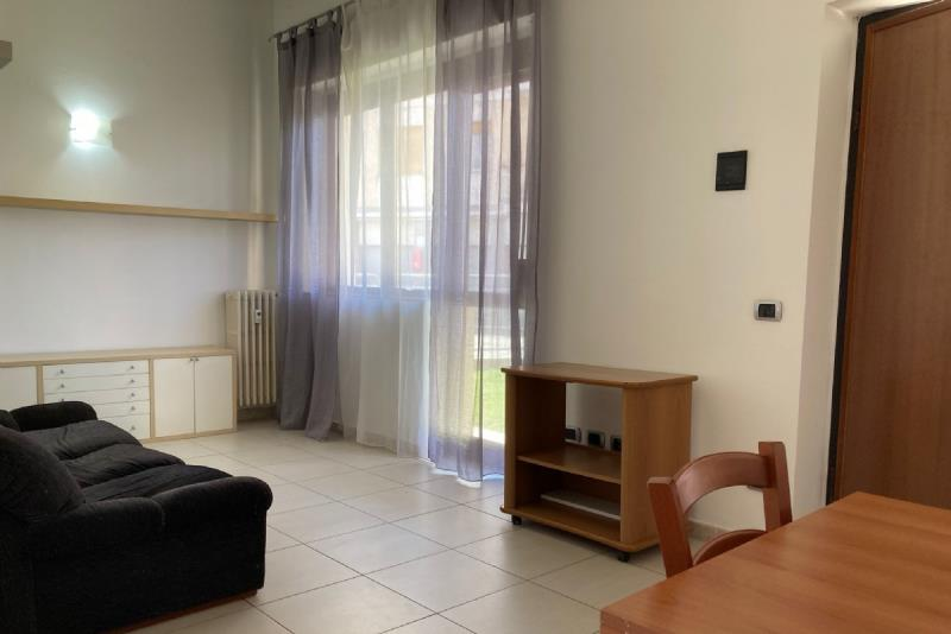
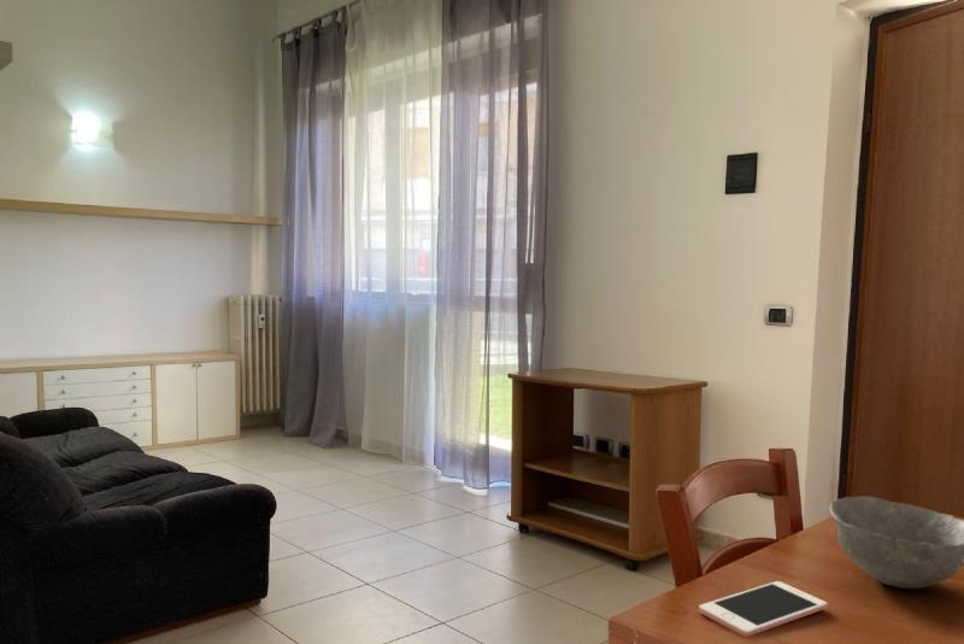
+ bowl (898, 546)
+ cell phone (763, 607)
